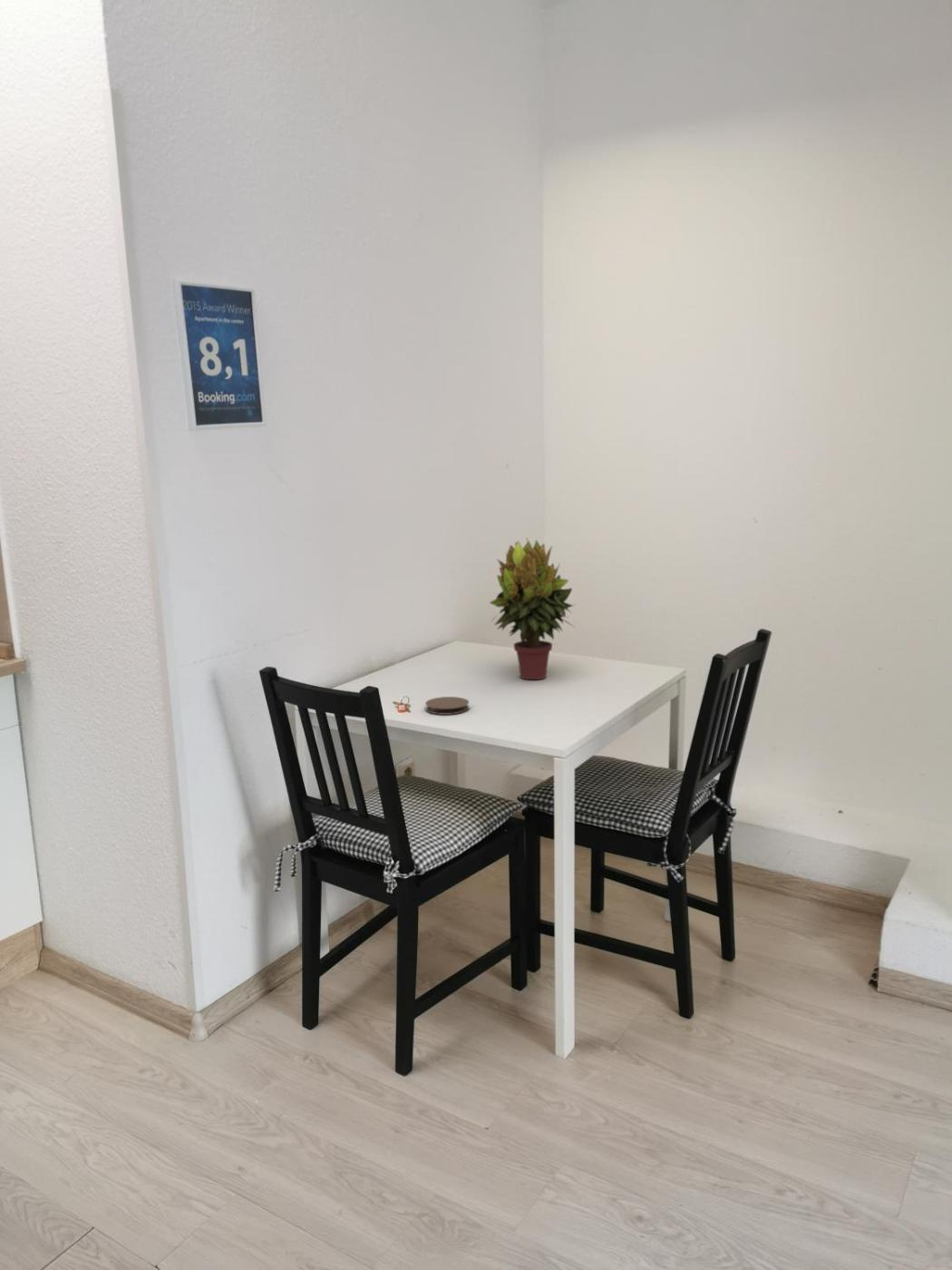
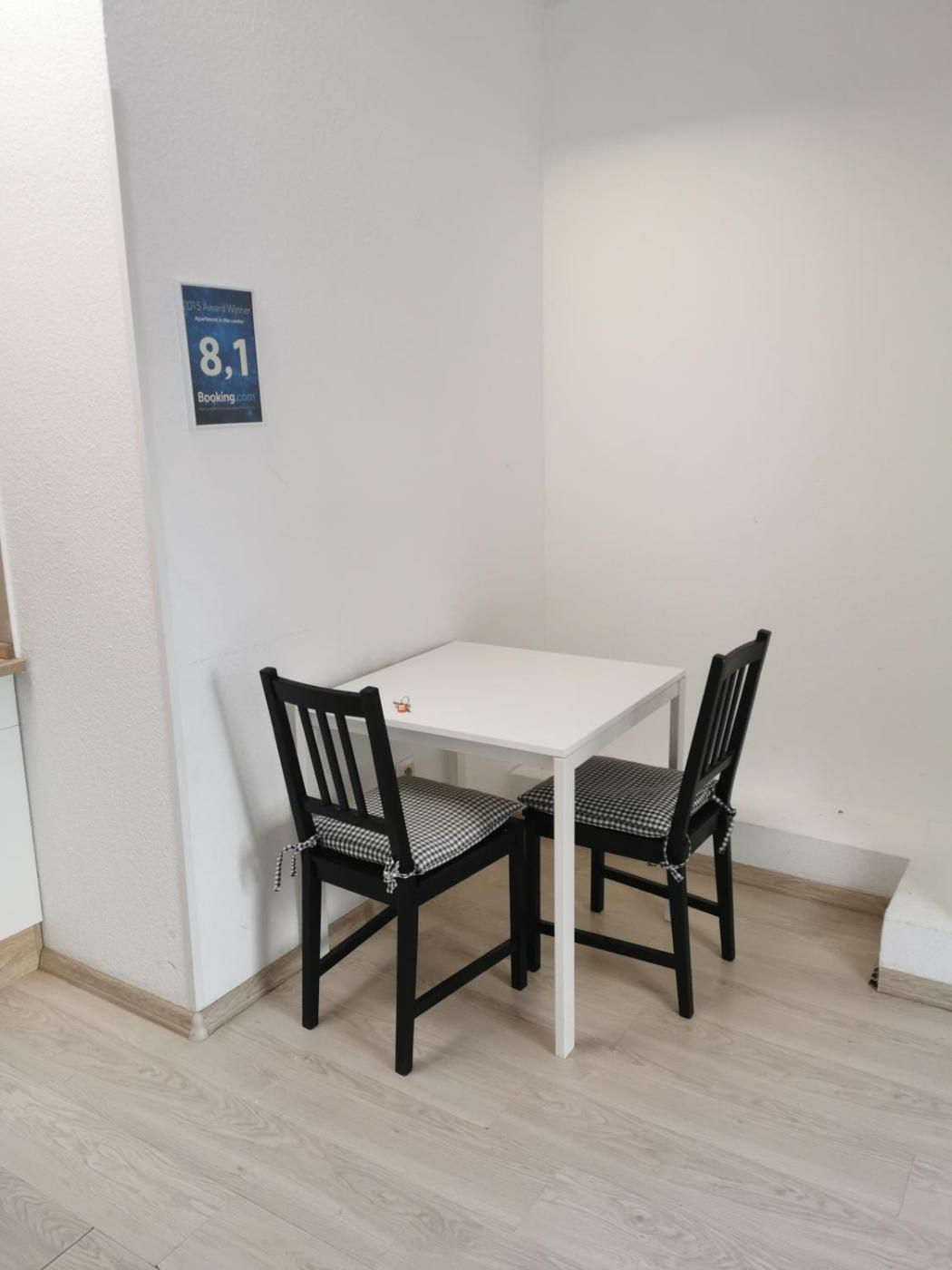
- potted plant (529, 608)
- coaster (447, 705)
